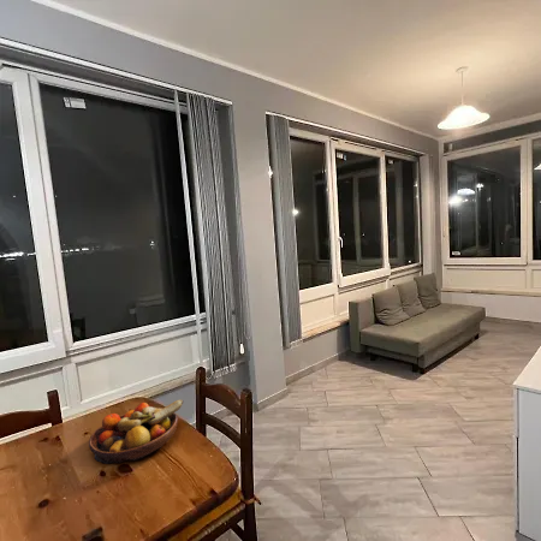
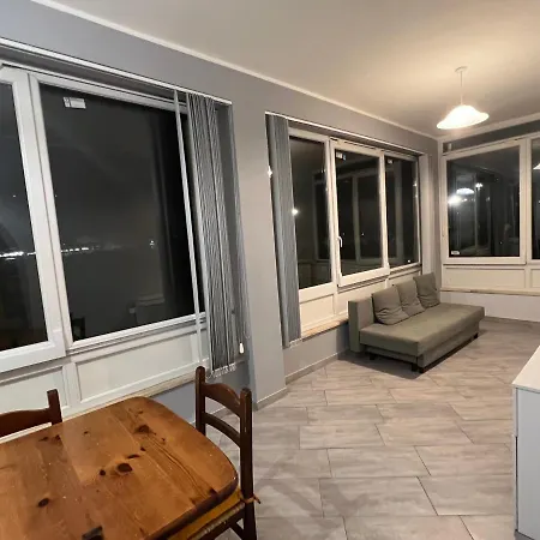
- fruit bowl (135, 423)
